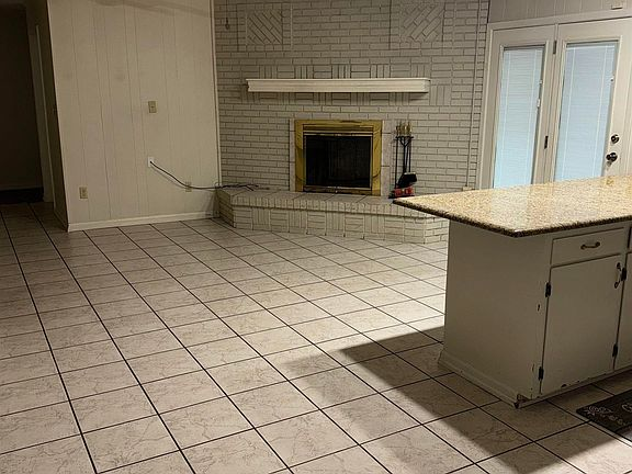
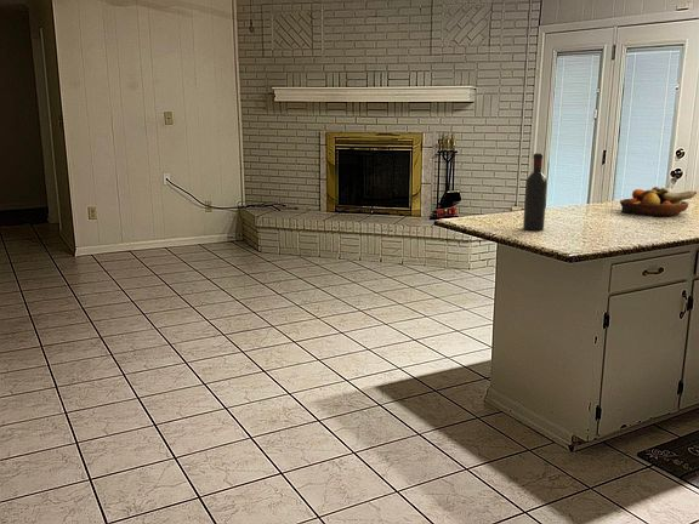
+ fruit bowl (654, 199)
+ wine bottle (535, 192)
